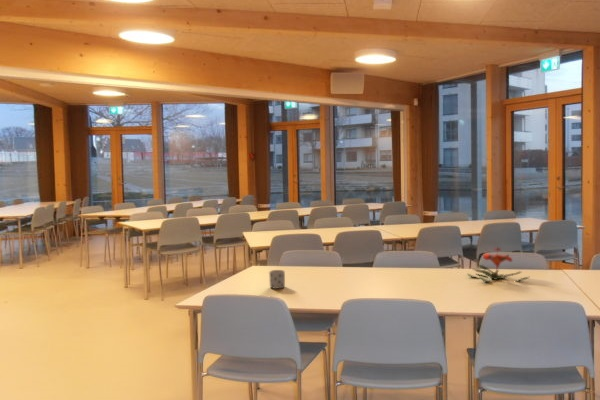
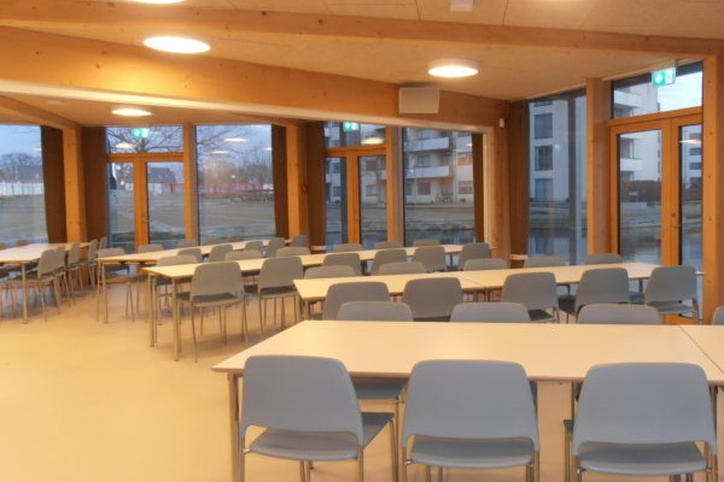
- mug (277, 278)
- flower (495, 263)
